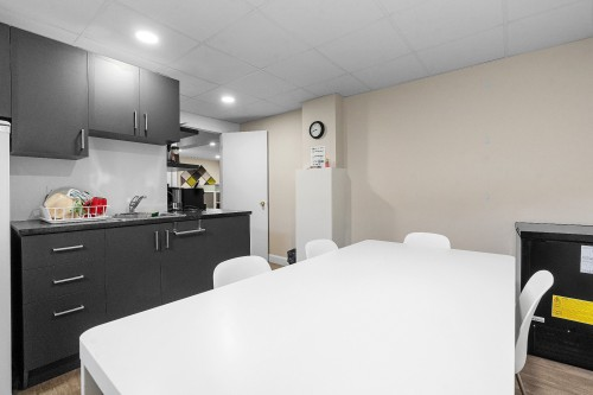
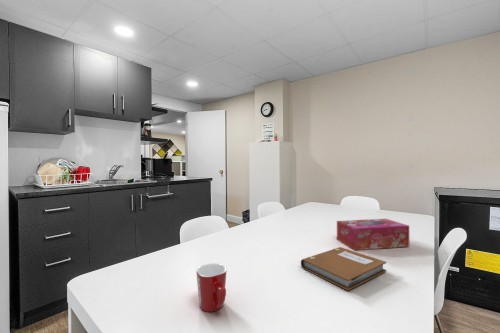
+ mug (214, 290)
+ tissue box (371, 233)
+ notebook (343, 264)
